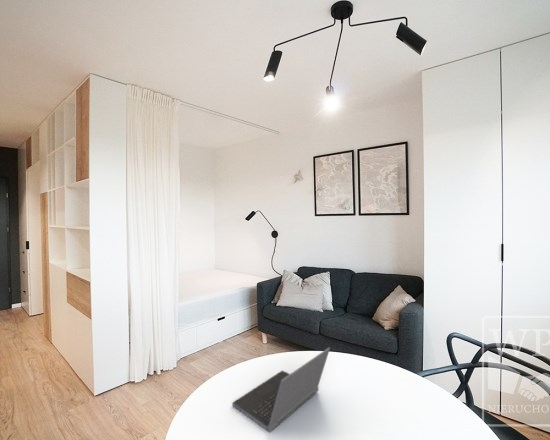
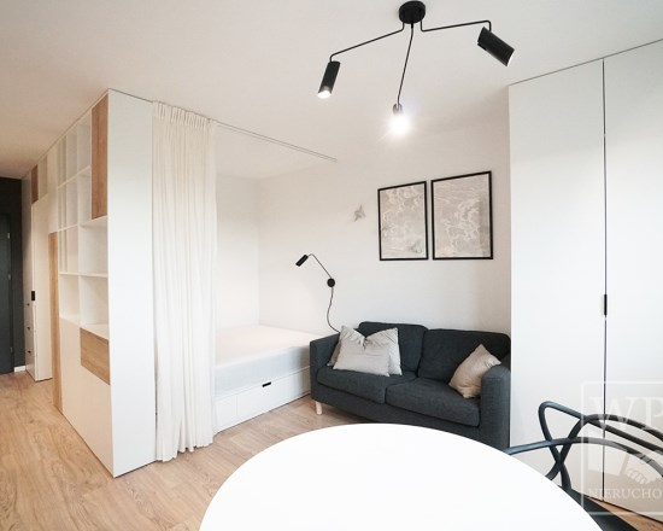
- laptop computer (282, 376)
